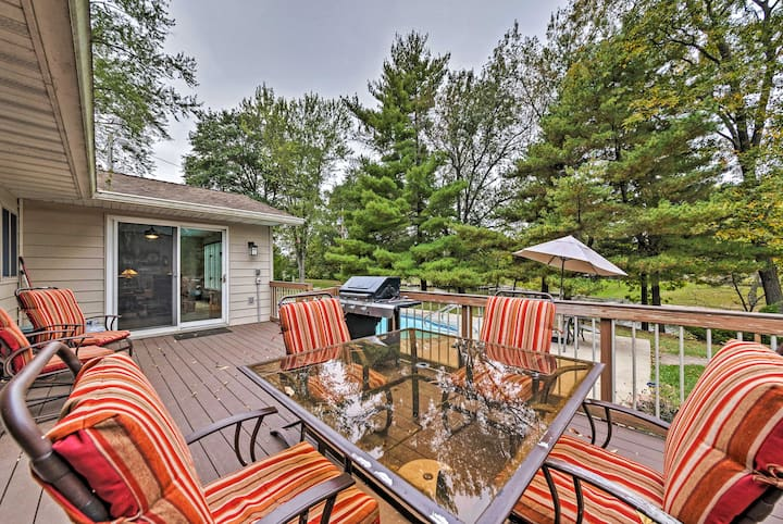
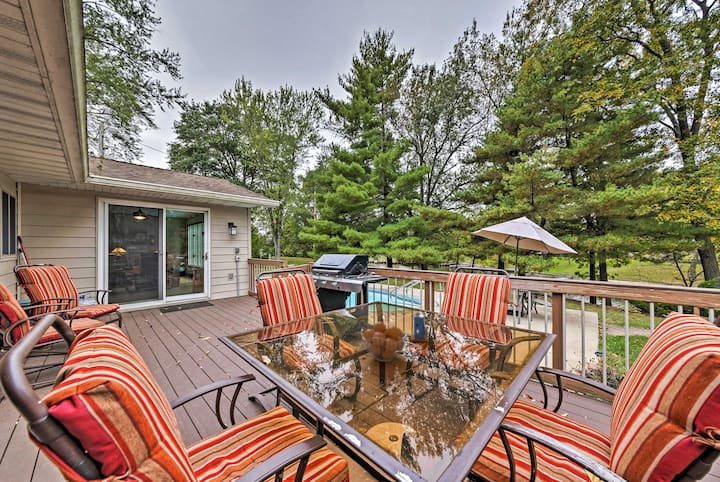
+ candle (419, 325)
+ fruit basket (384, 340)
